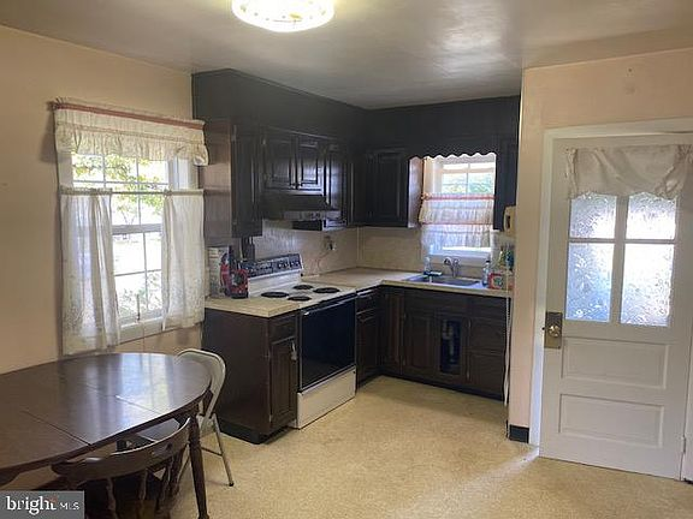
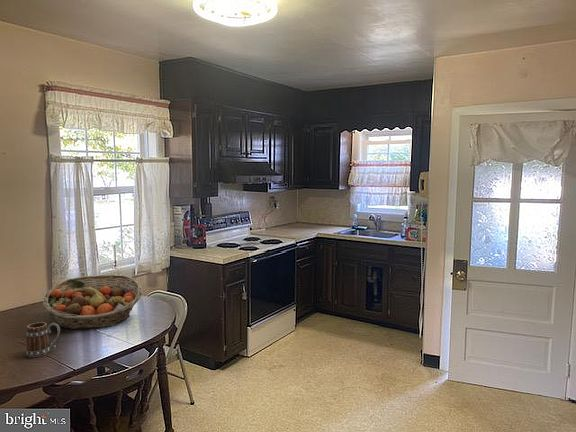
+ mug (42, 338)
+ fruit basket (94, 300)
